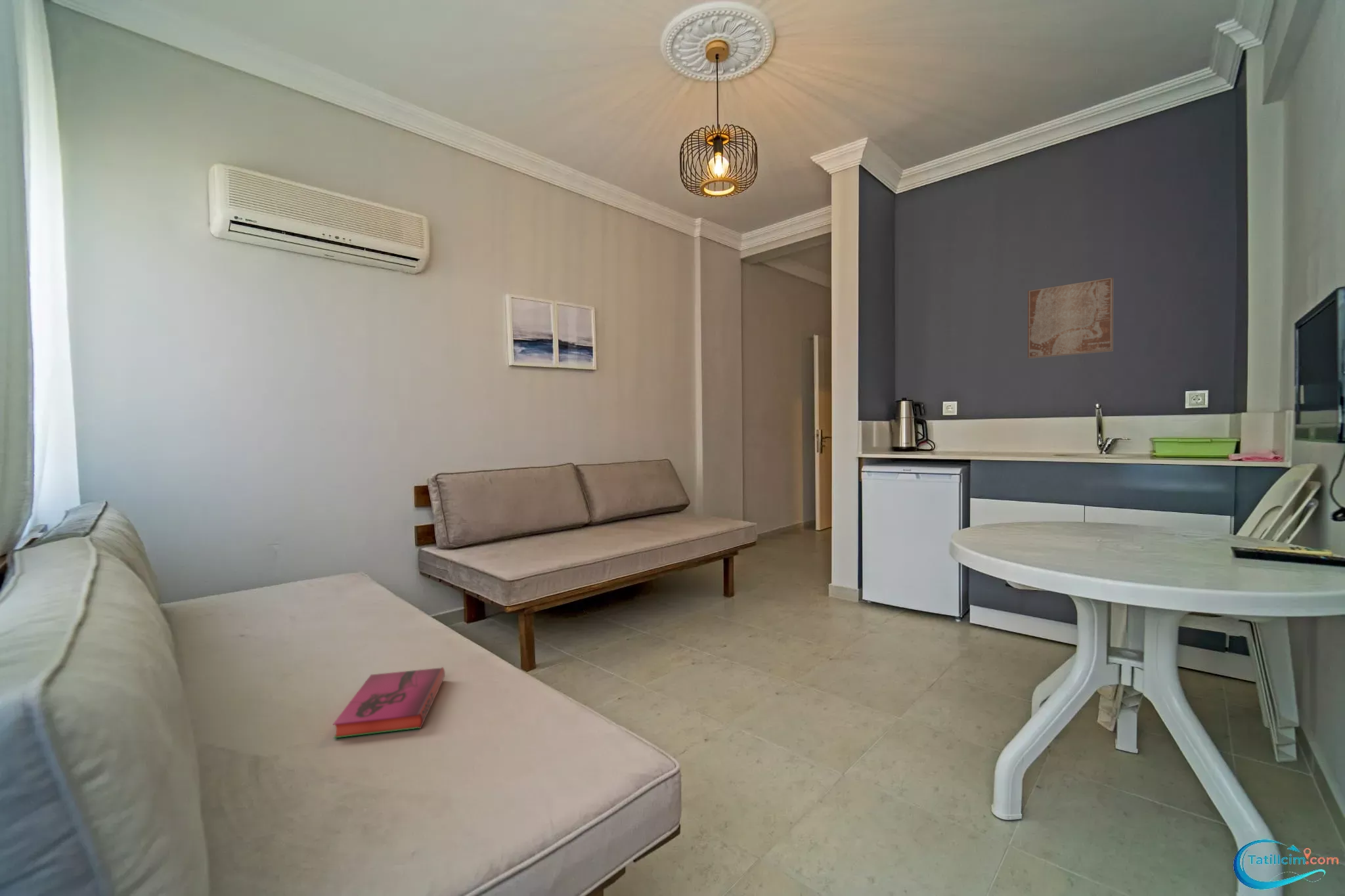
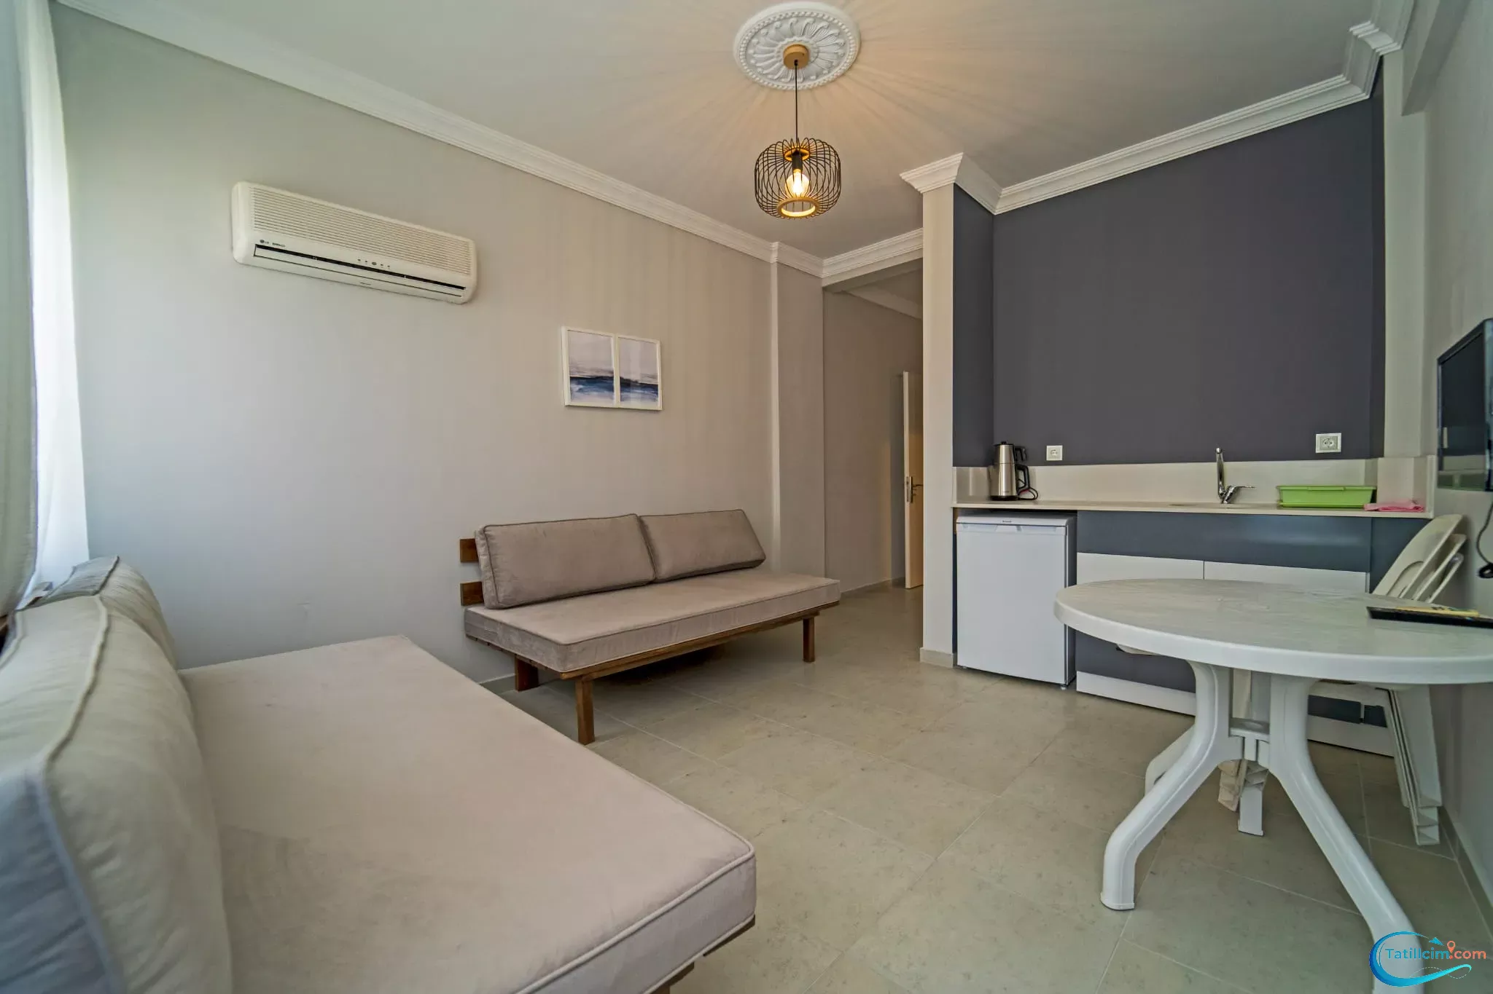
- hardback book (395, 699)
- wall art (1069, 320)
